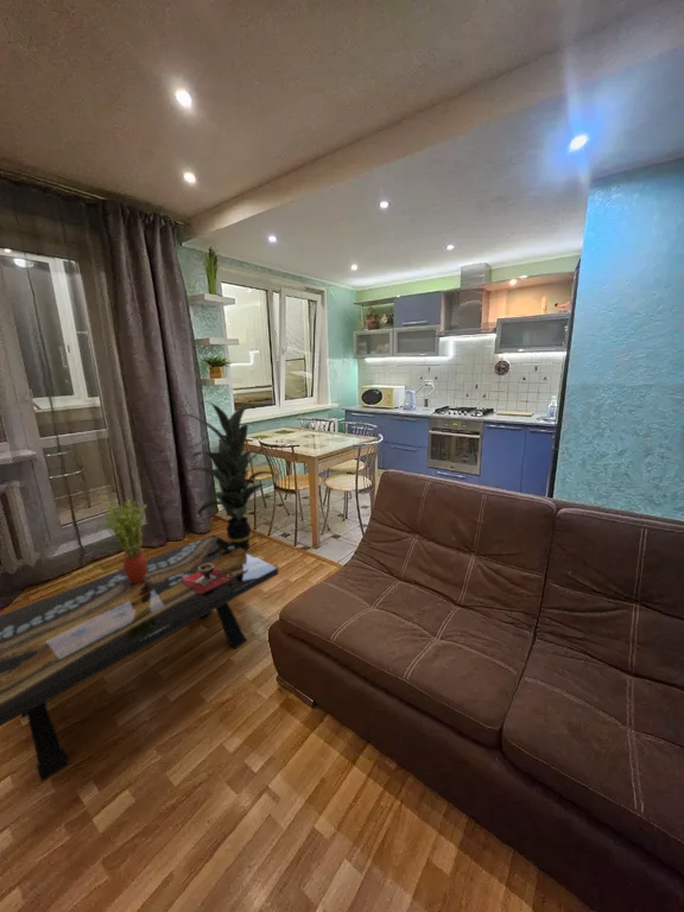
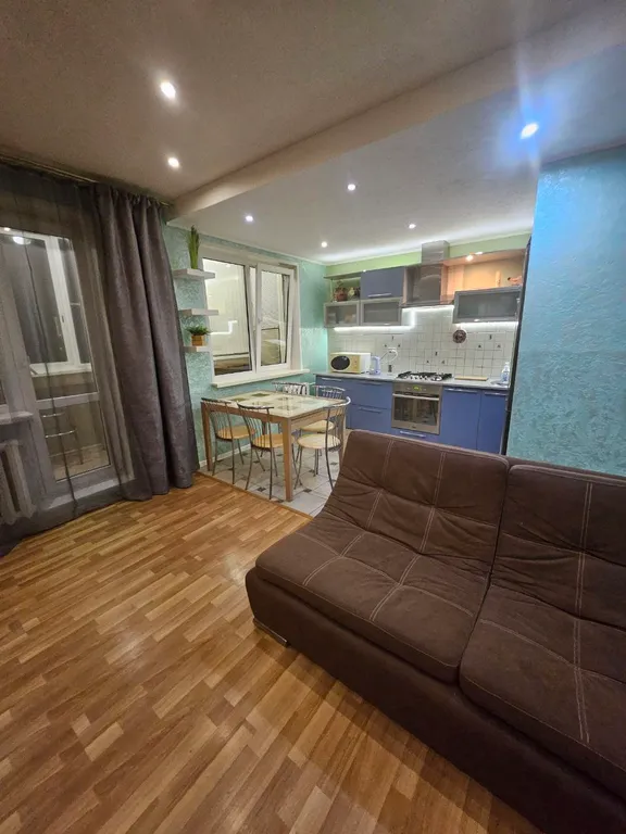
- indoor plant (227, 477)
- potted plant (128, 542)
- coffee table (139, 635)
- decorative bowl (205, 572)
